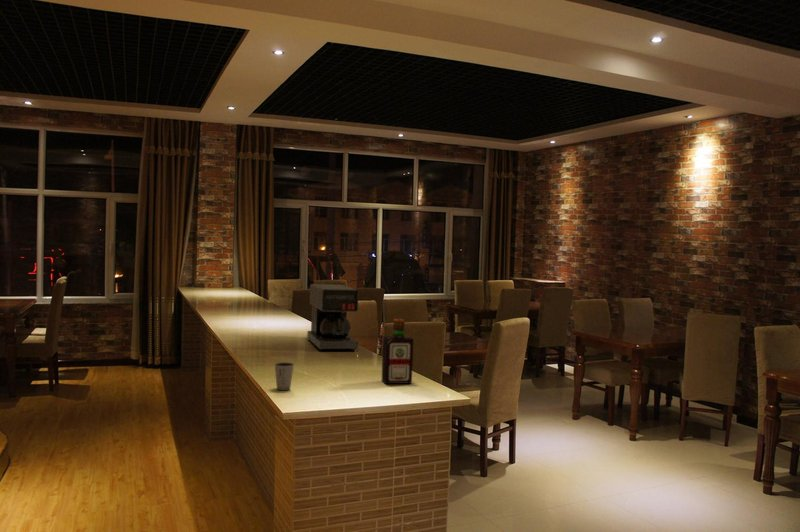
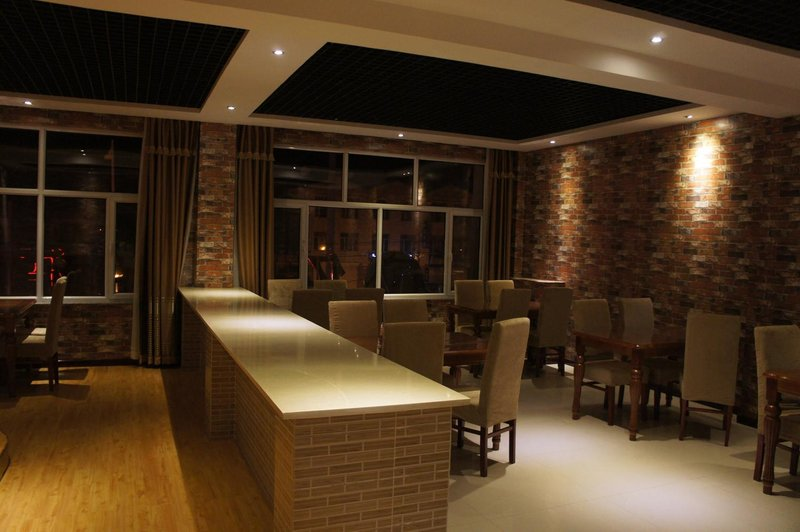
- bottle (397, 350)
- coffee maker (332, 316)
- dixie cup (283, 376)
